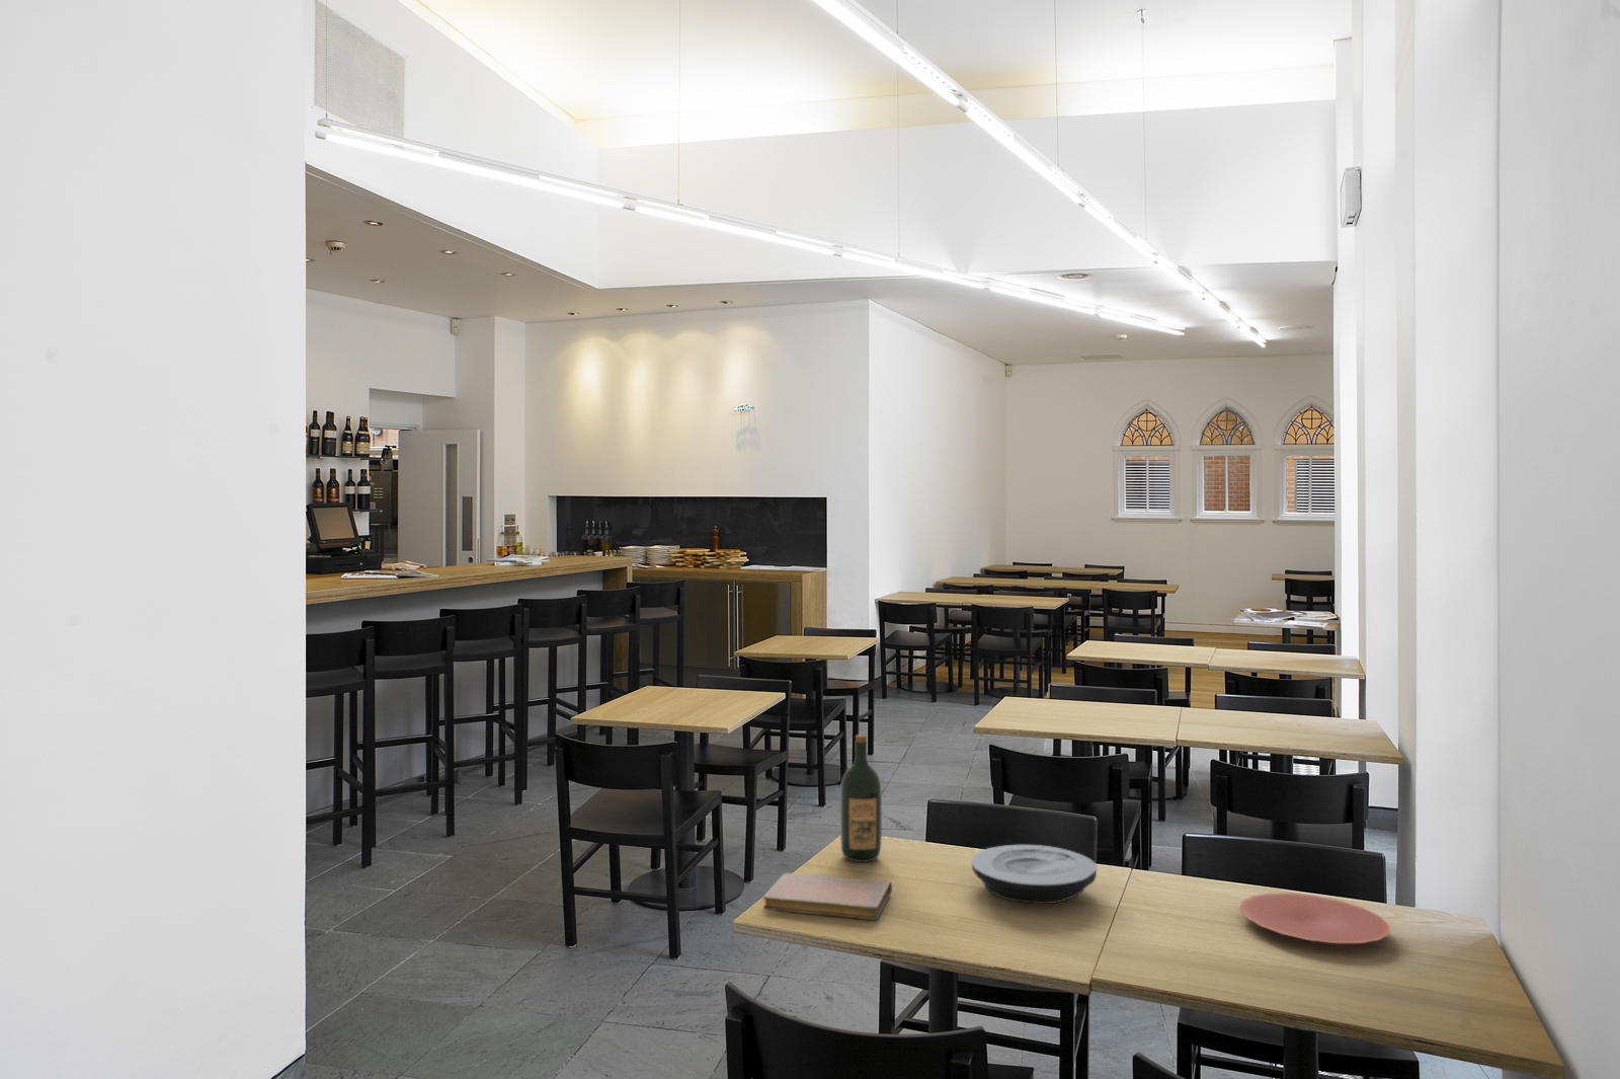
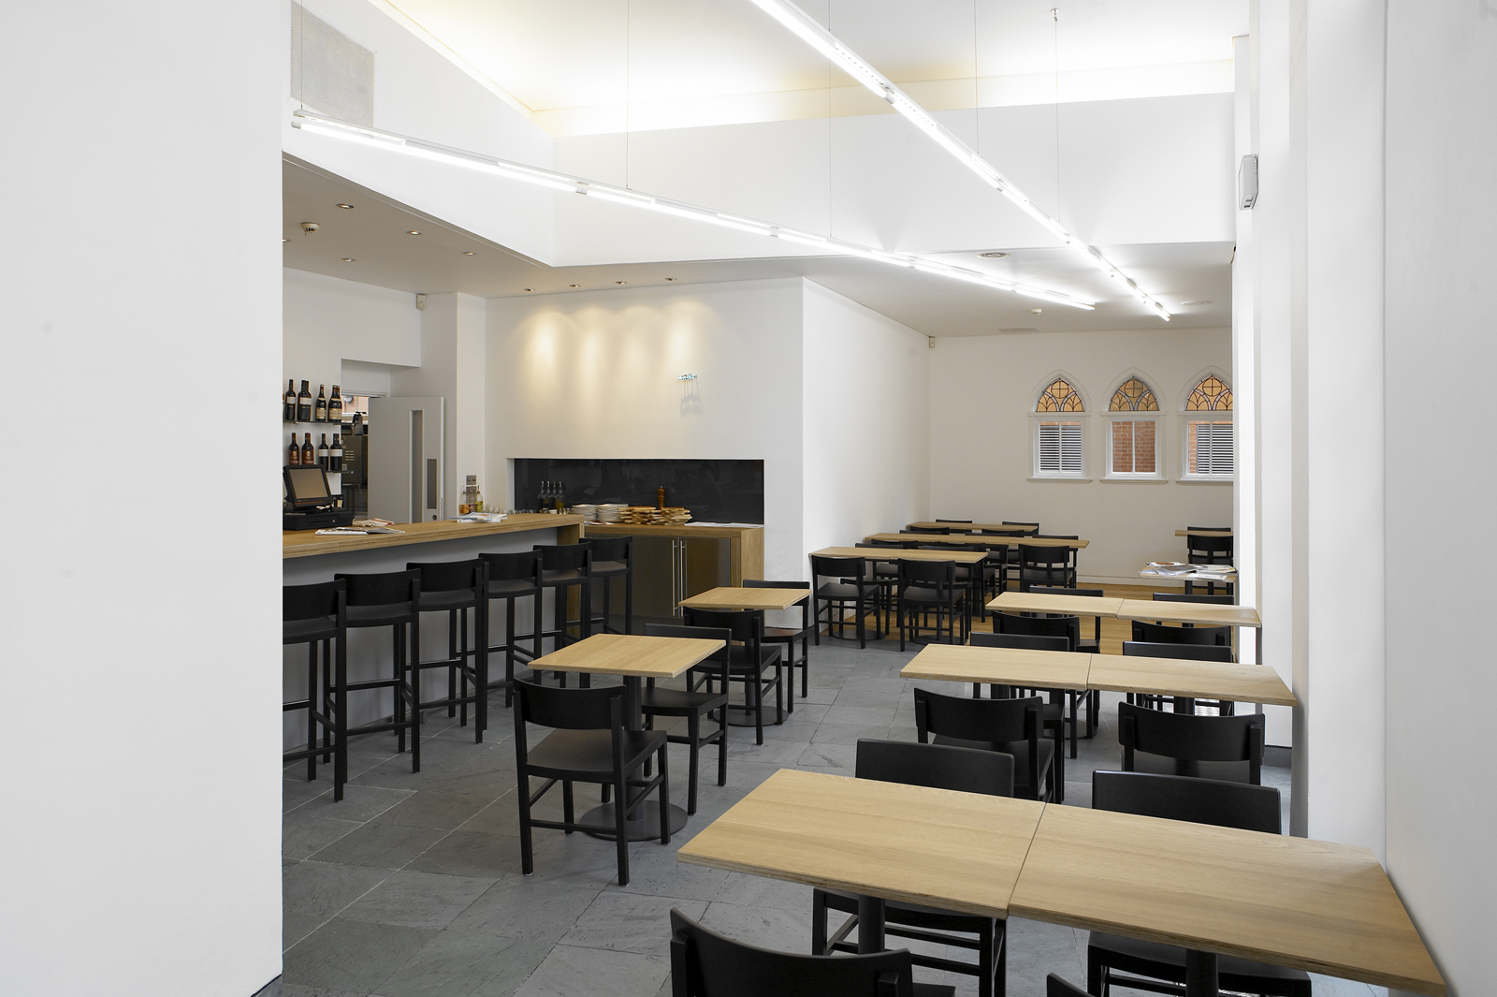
- wine bottle (861, 796)
- plate (1312, 922)
- plate (1033, 878)
- notebook (828, 894)
